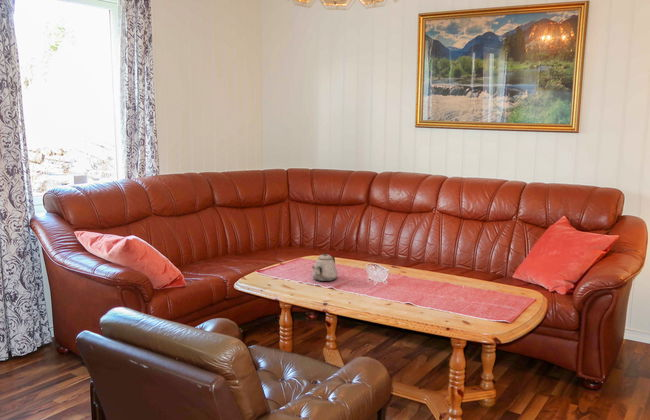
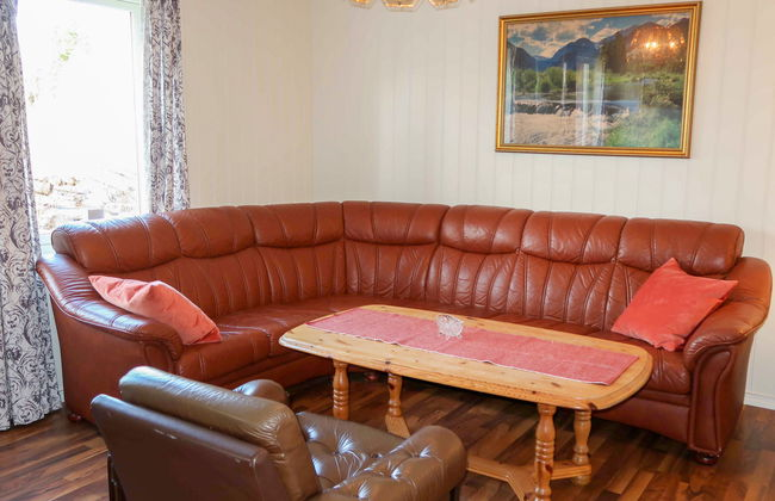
- teapot (323, 266)
